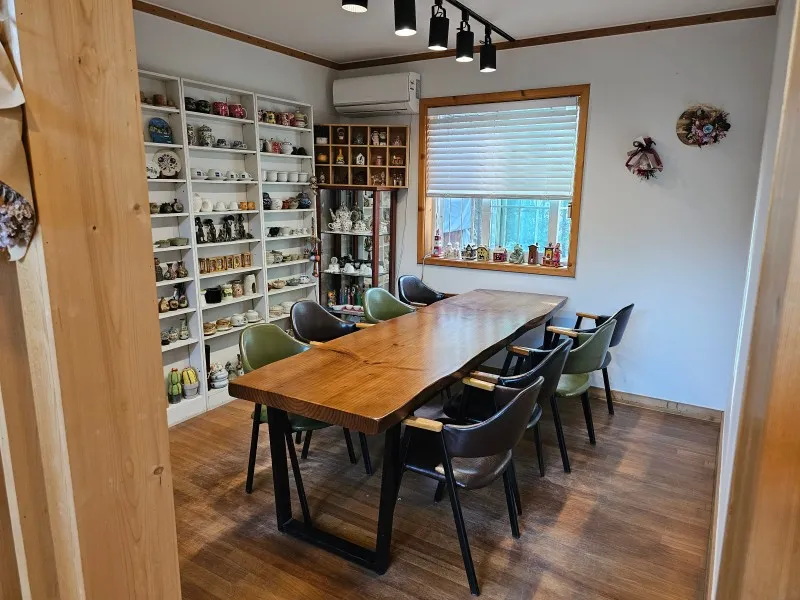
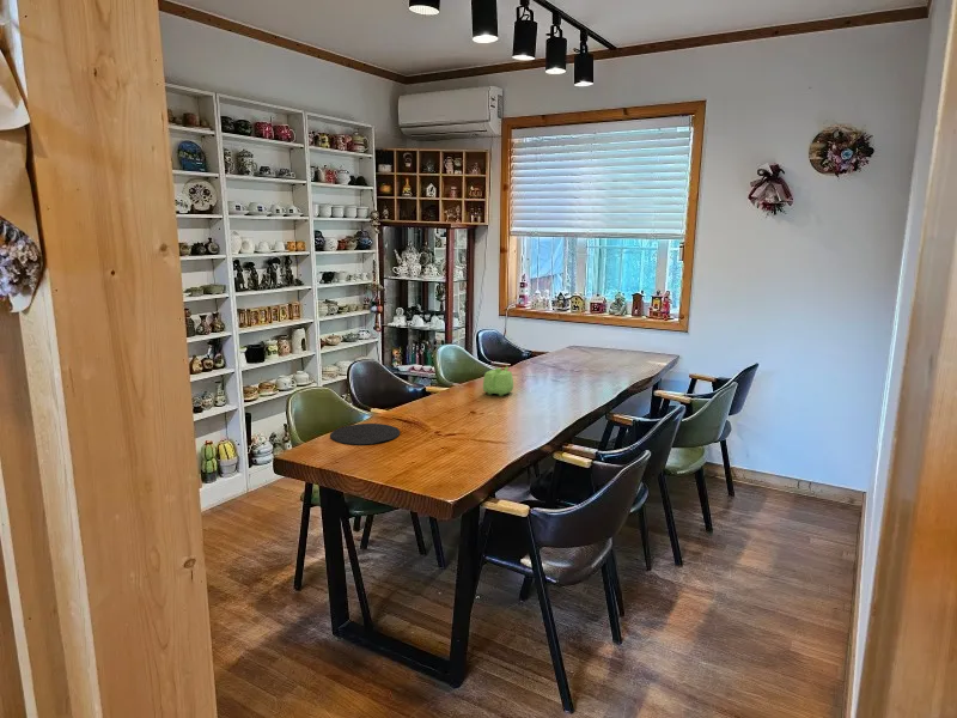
+ teapot (499, 379)
+ plate (365, 432)
